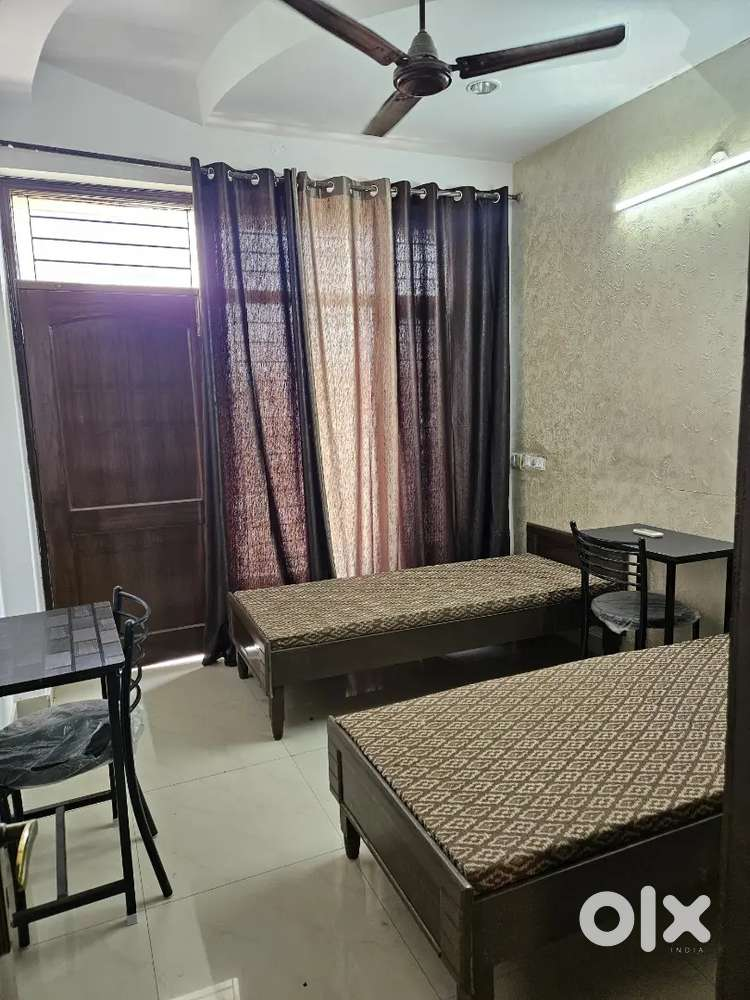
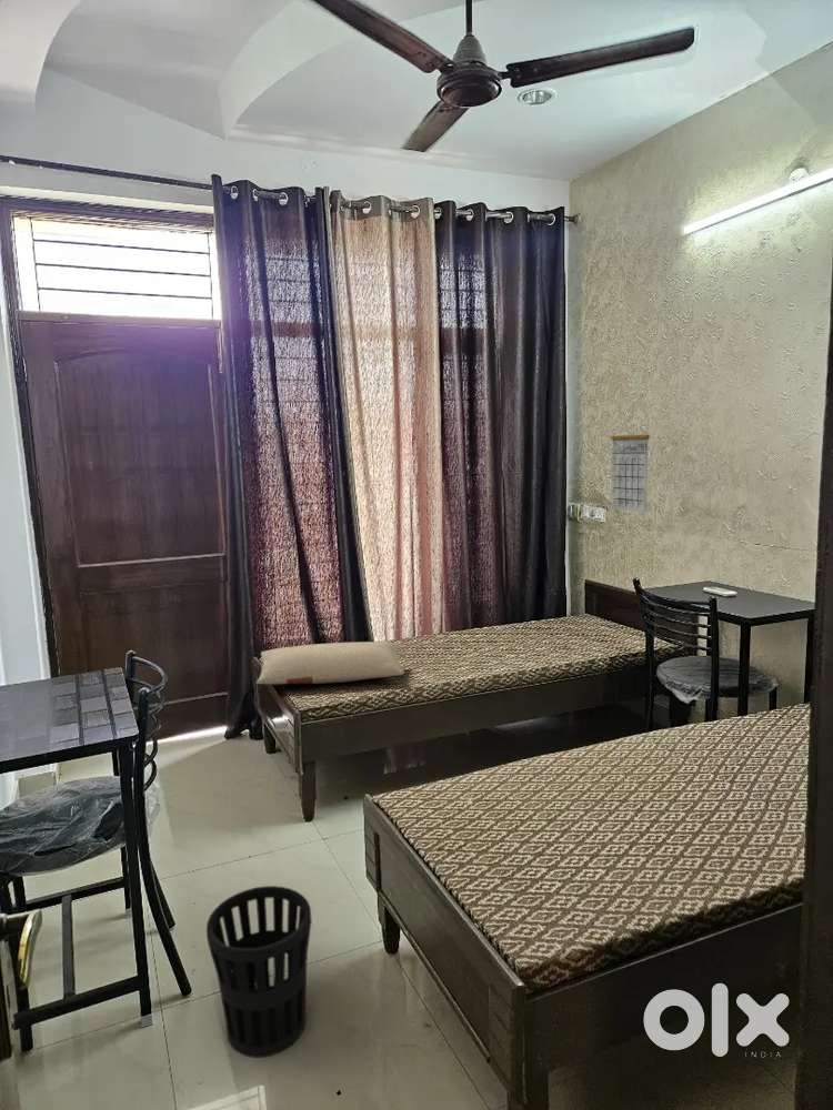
+ calendar (629, 464)
+ pillow (330, 663)
+ wastebasket (262, 970)
